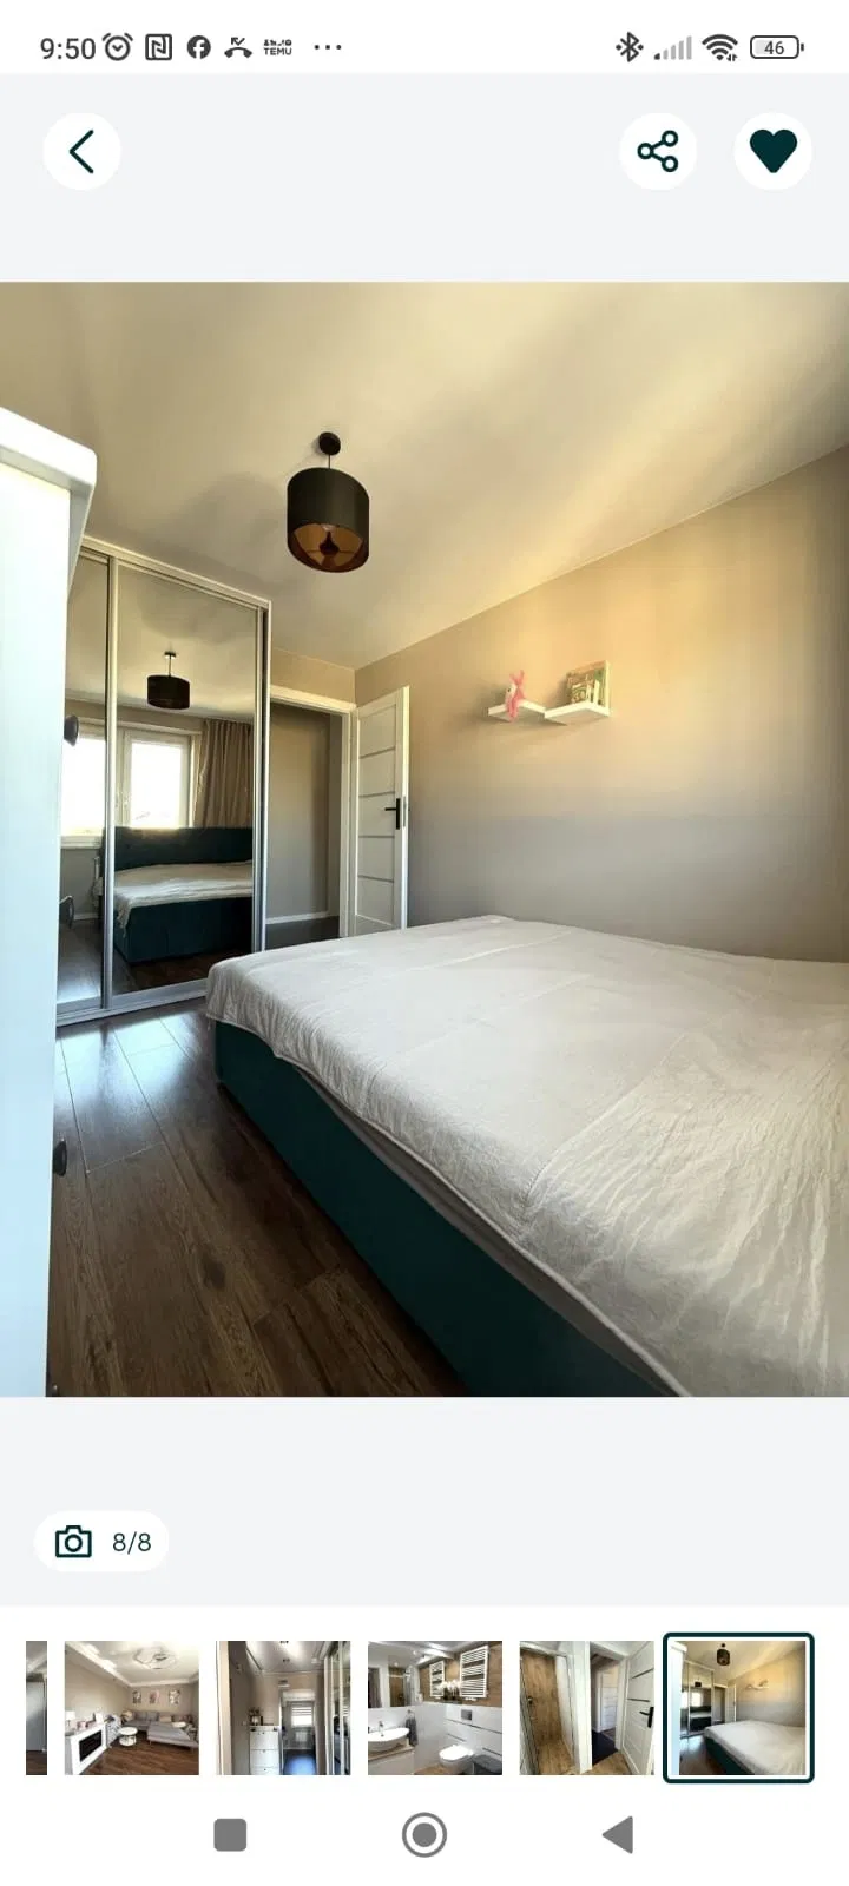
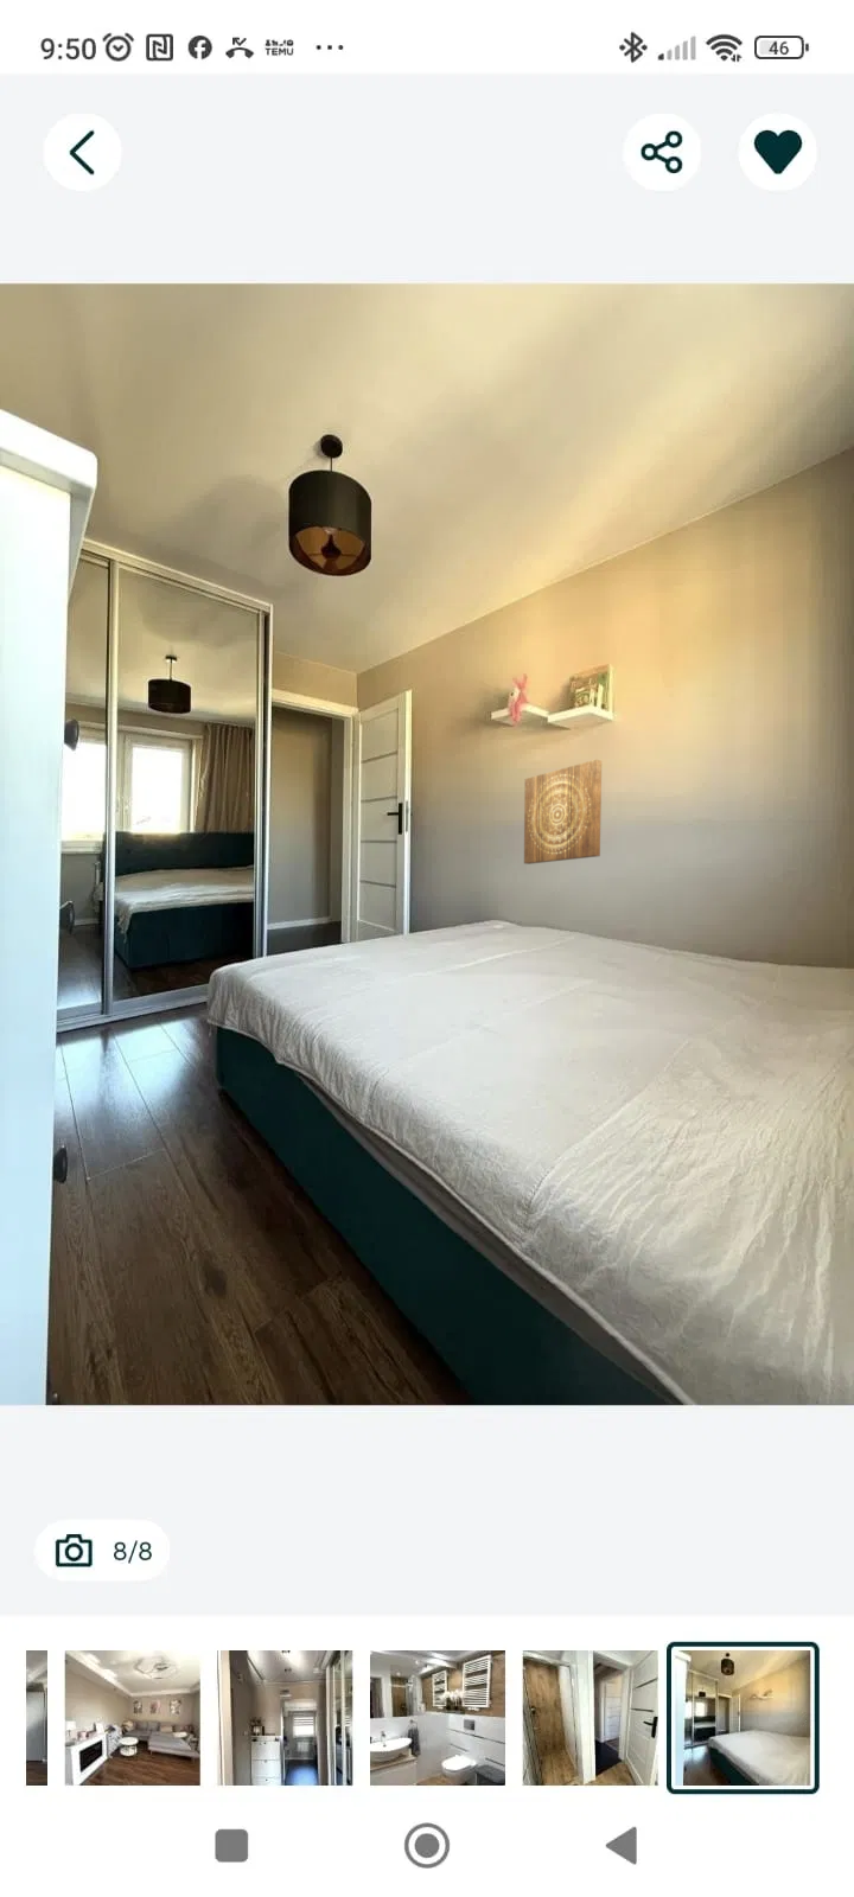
+ wall art (560, 814)
